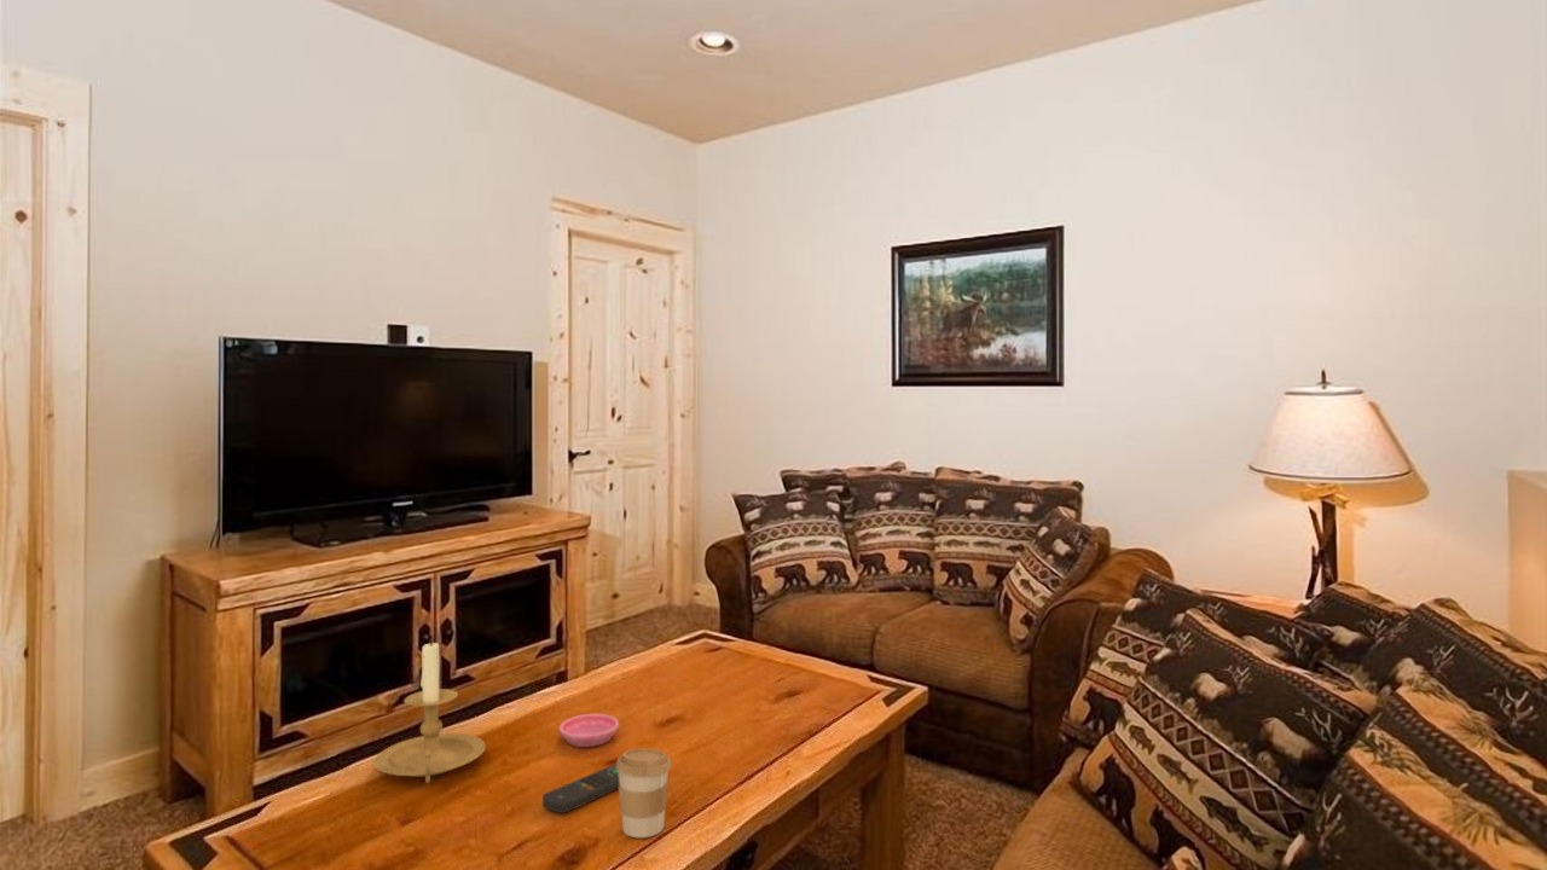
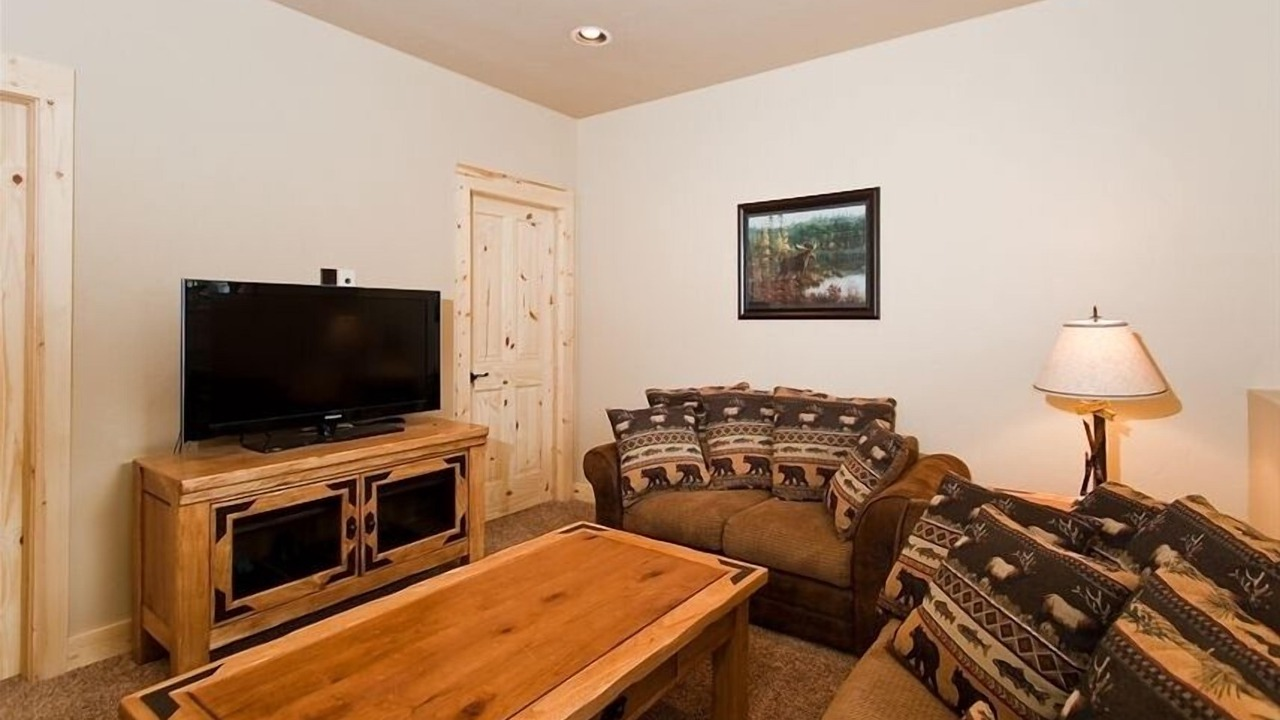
- candle holder (430, 702)
- saucer (589, 731)
- coffee cup (643, 789)
- remote control (599, 782)
